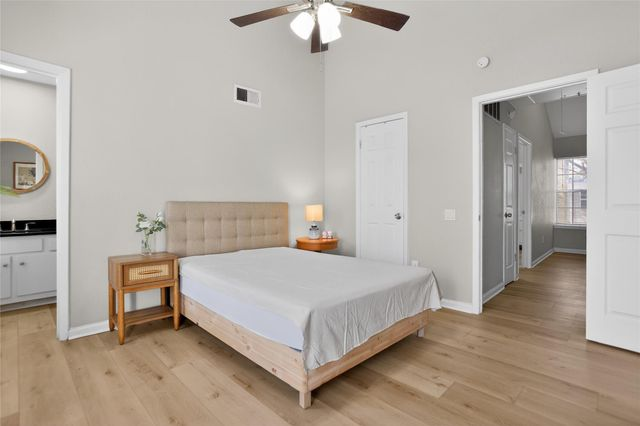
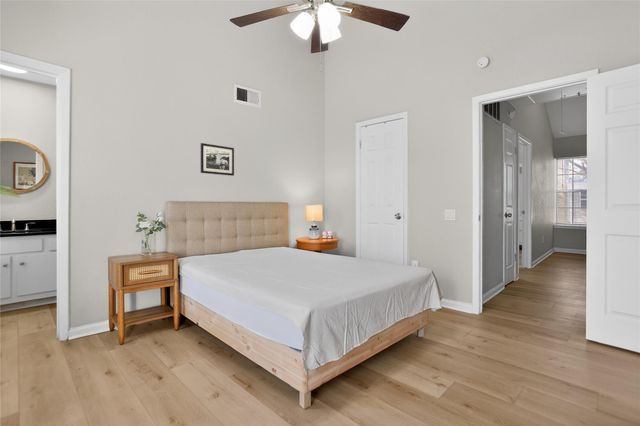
+ picture frame (217, 160)
